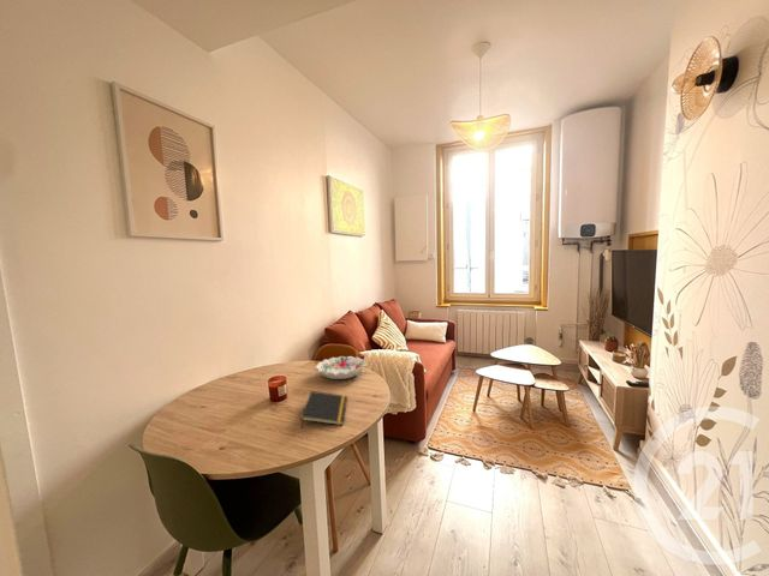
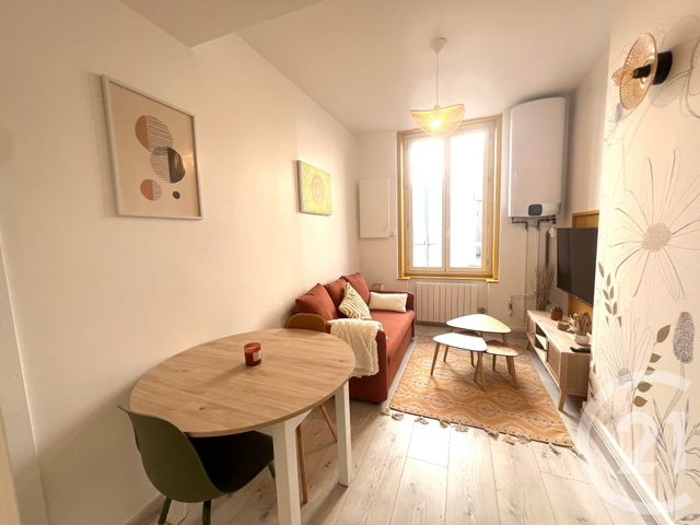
- decorative bowl (341, 368)
- notepad (326, 407)
